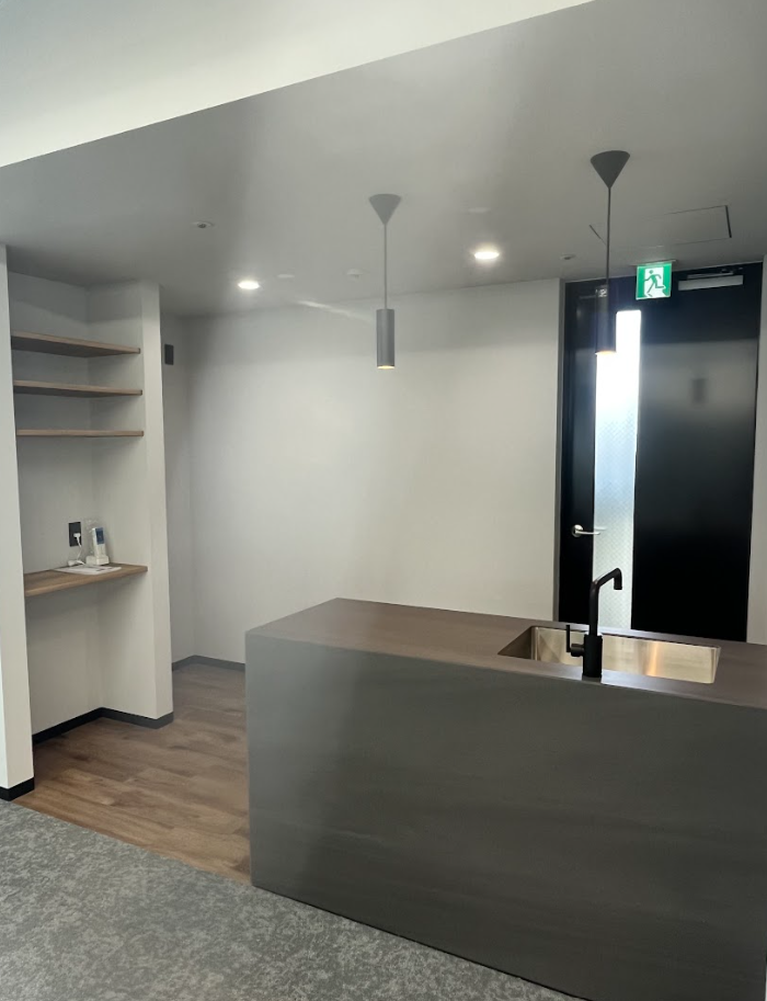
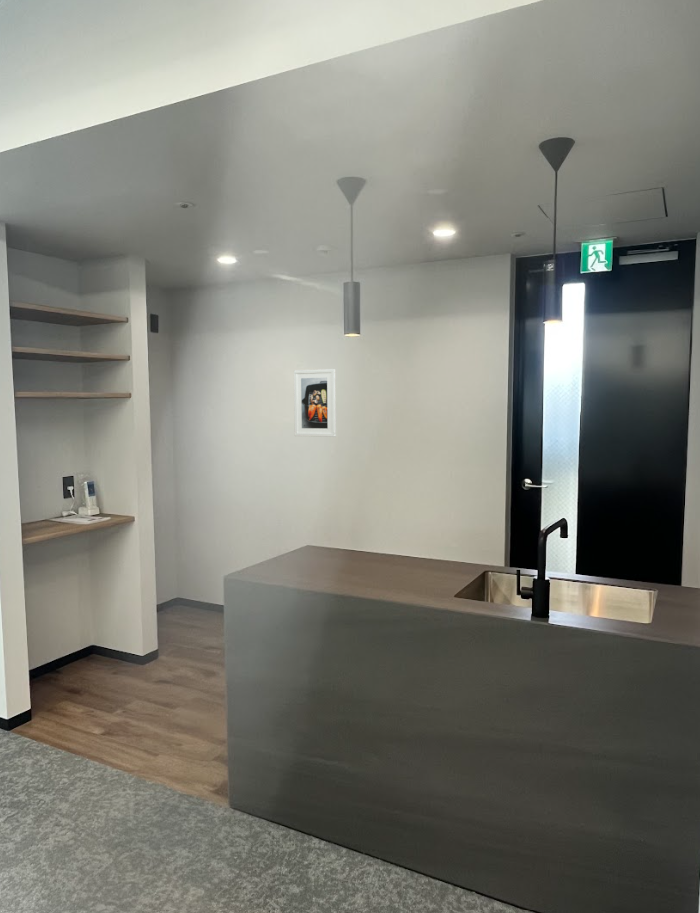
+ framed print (314, 403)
